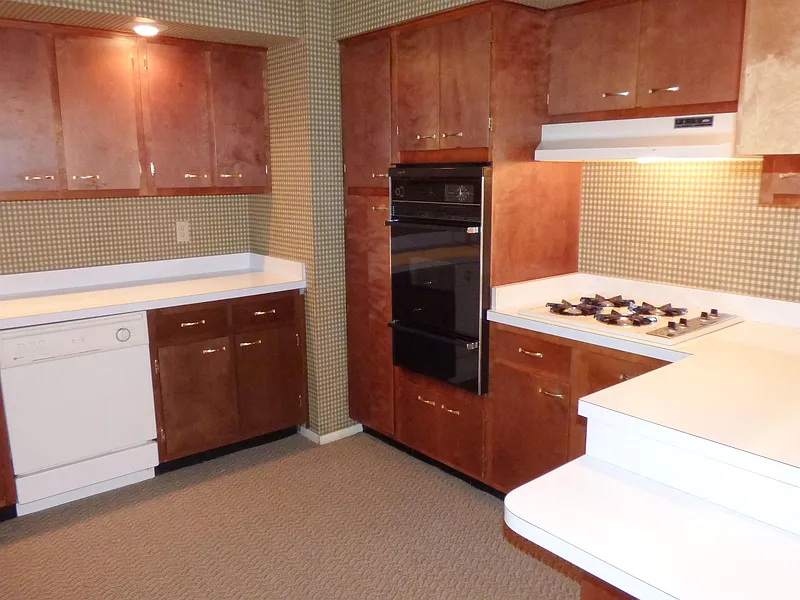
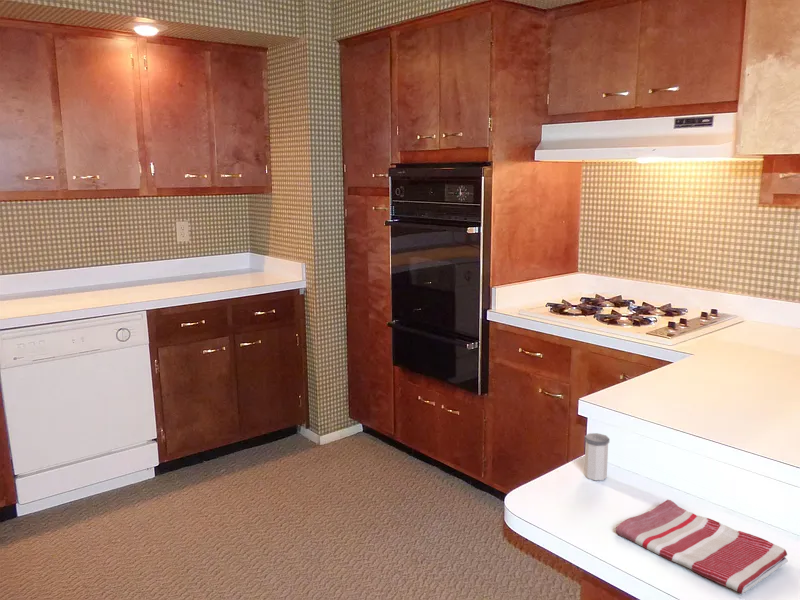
+ salt shaker (596, 456)
+ dish towel (698, 541)
